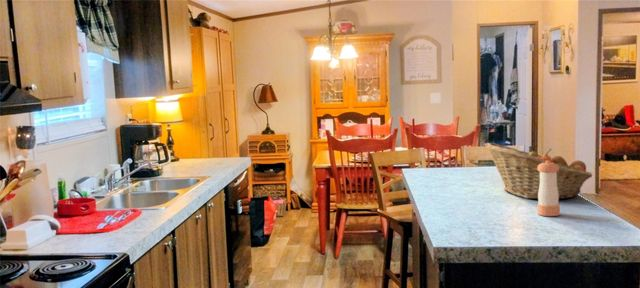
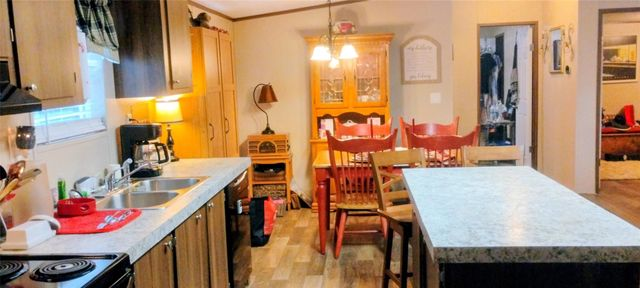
- pepper shaker (548, 187)
- fruit basket (535, 167)
